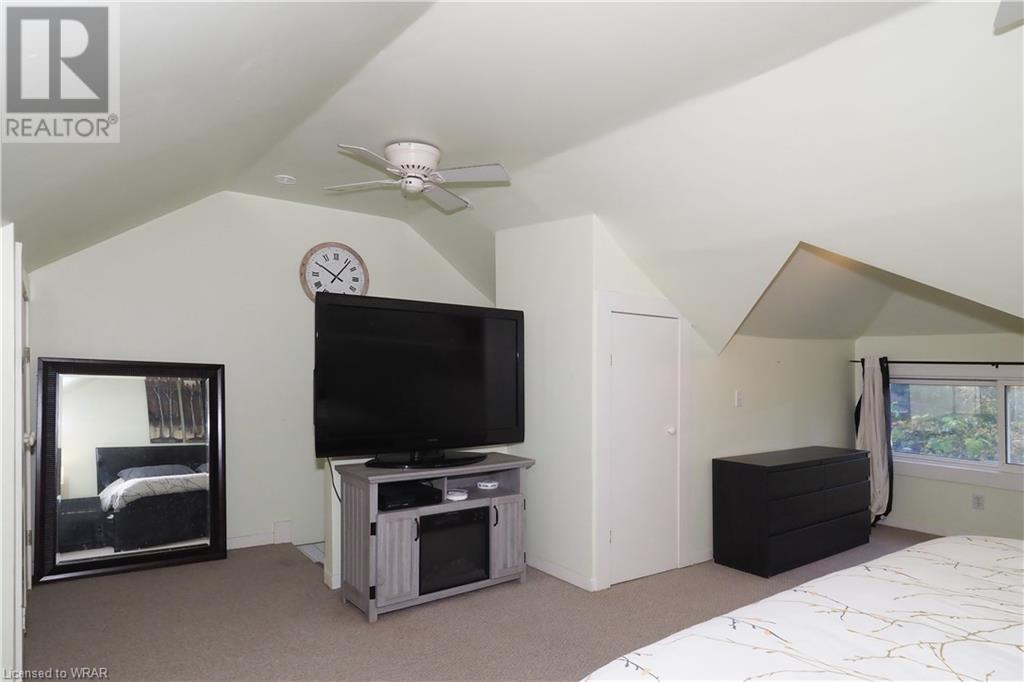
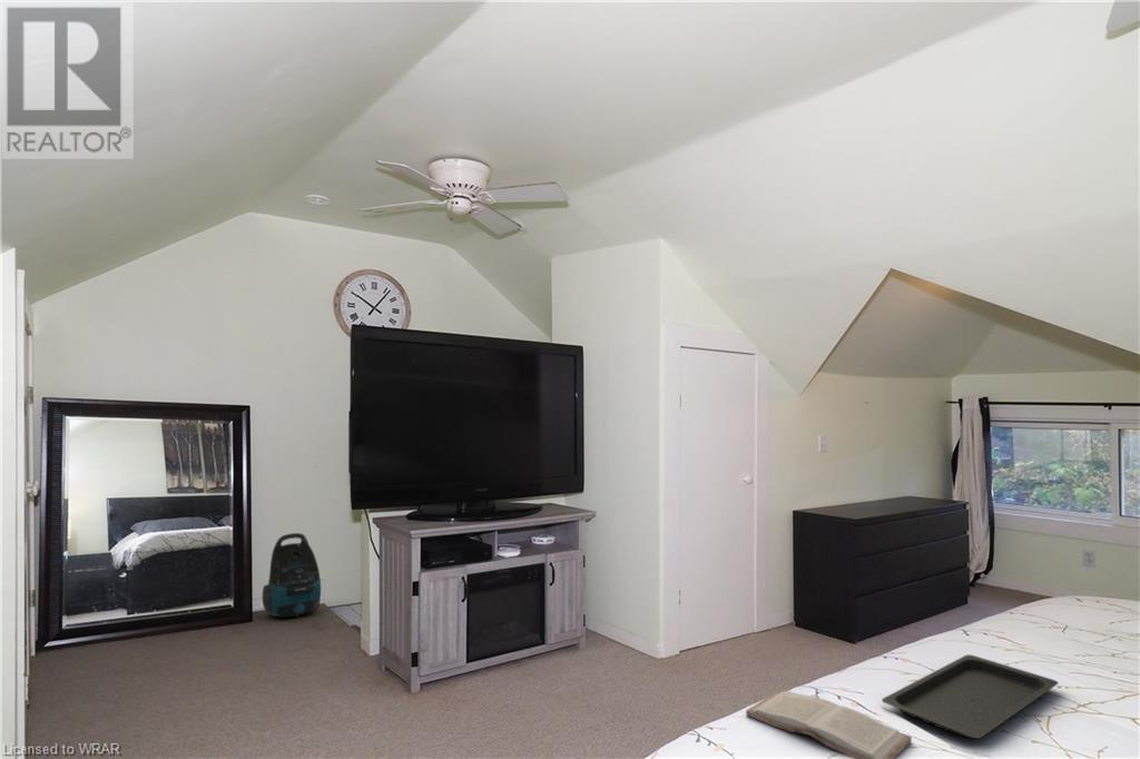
+ serving tray (972, 696)
+ book (825, 720)
+ vacuum cleaner (293, 574)
